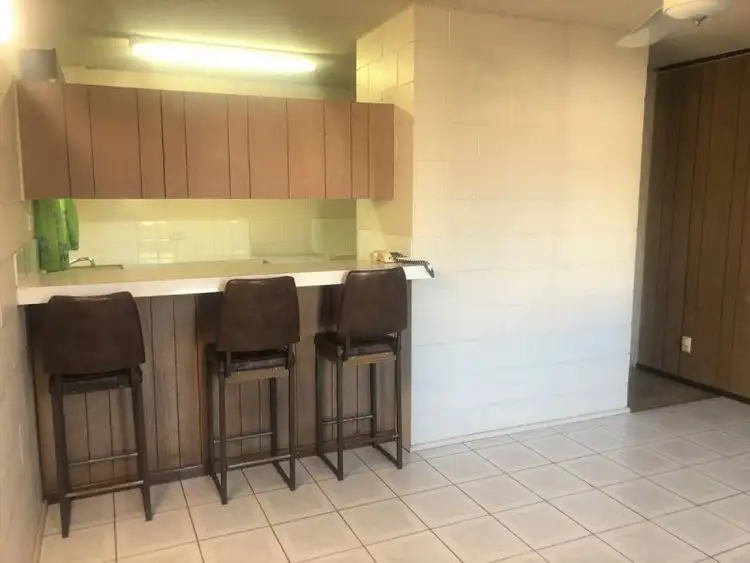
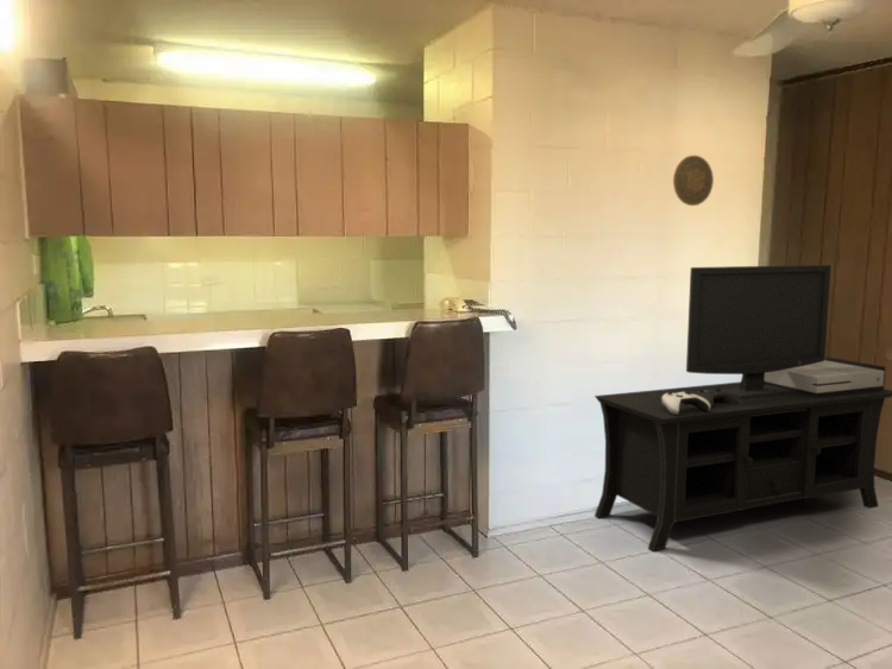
+ media console (748, 392)
+ decorative plate (695, 179)
